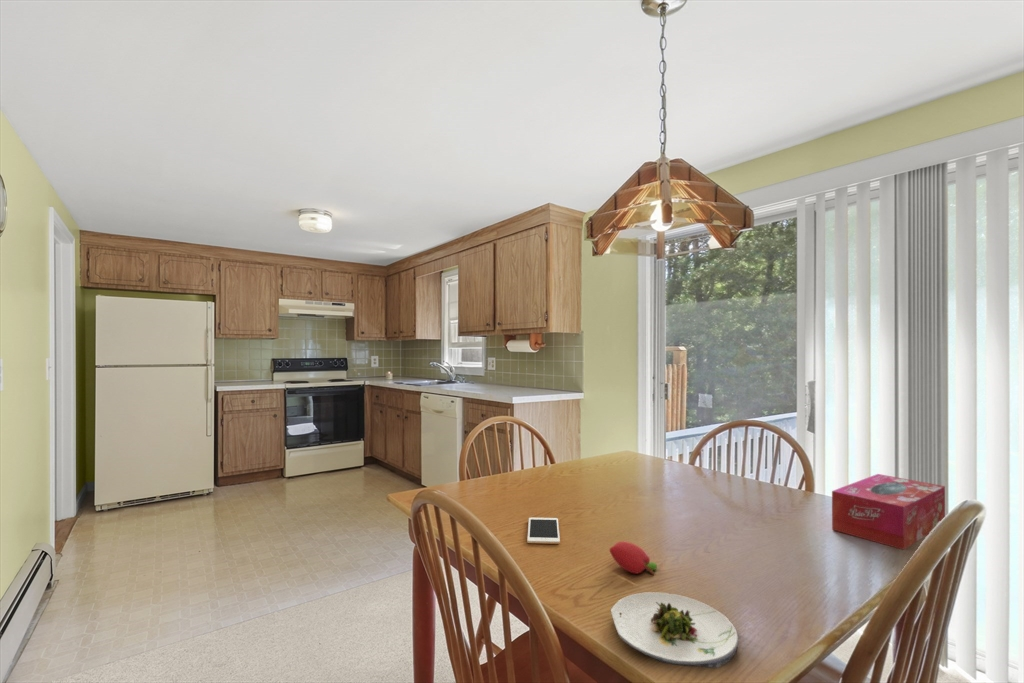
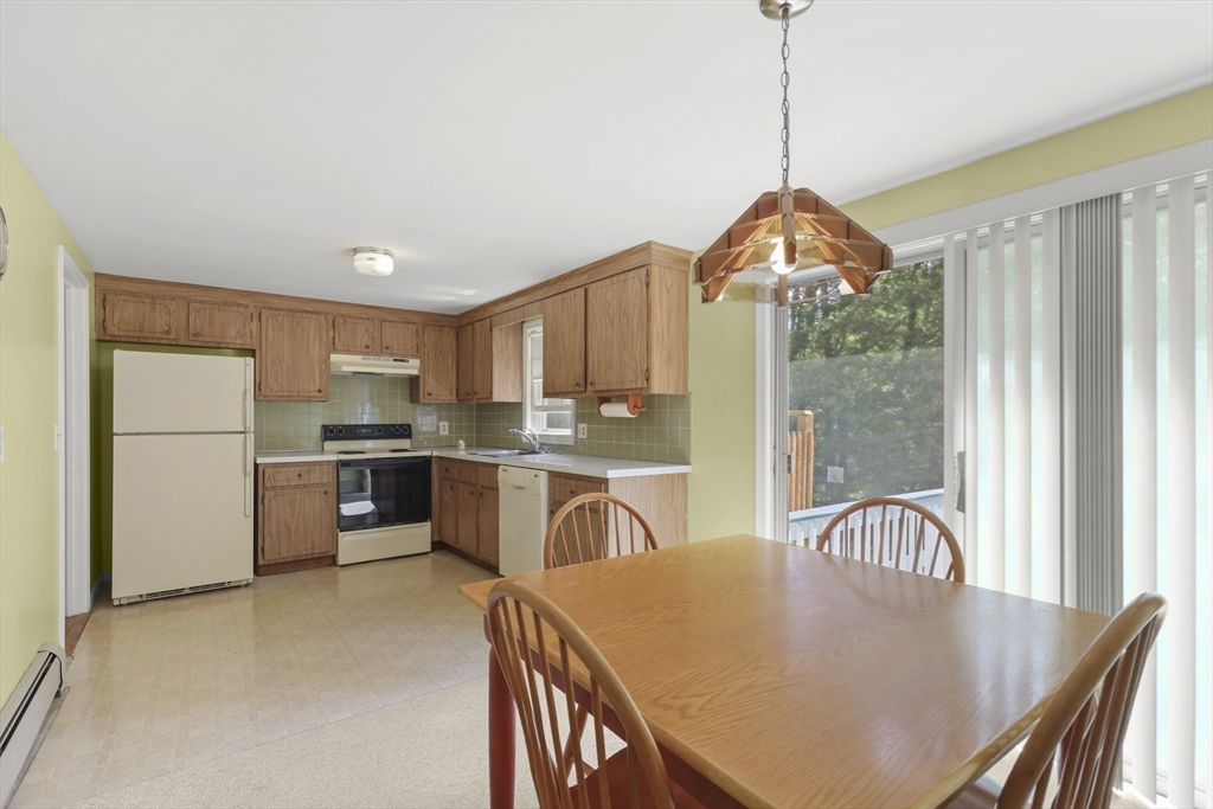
- fruit (633, 557)
- salad plate (673, 618)
- tissue box (889, 507)
- cell phone (543, 529)
